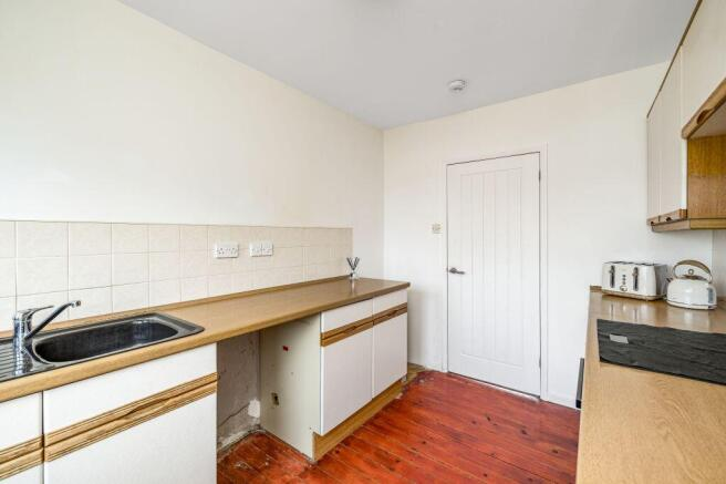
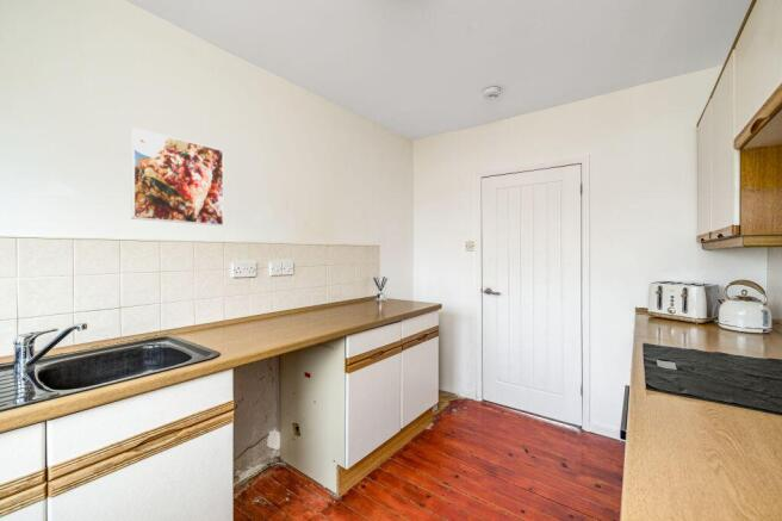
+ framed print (181, 181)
